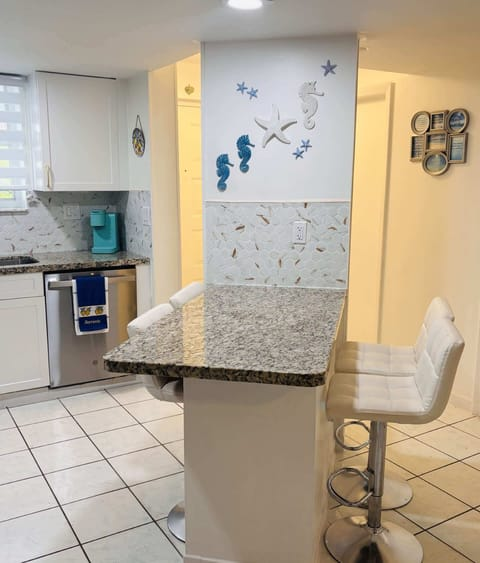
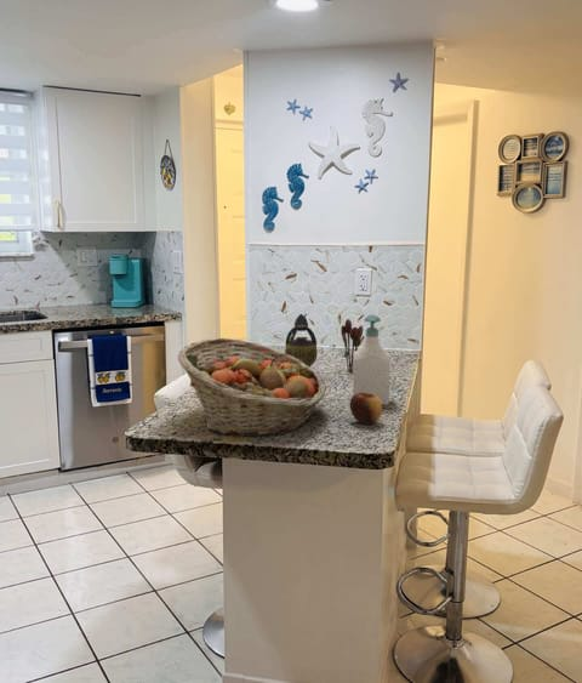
+ utensil holder (353, 346)
+ teapot (299, 346)
+ fruit basket (253, 382)
+ soap bottle (371, 359)
+ apple (365, 408)
